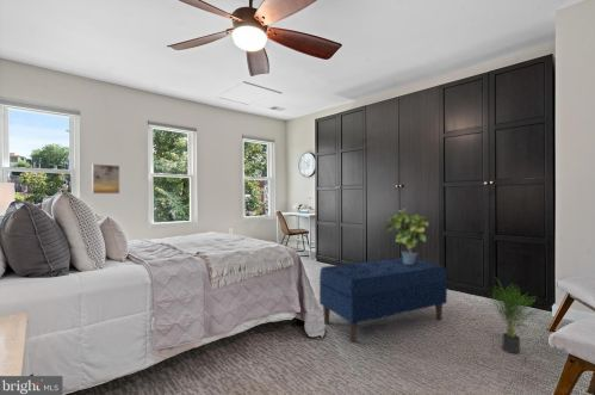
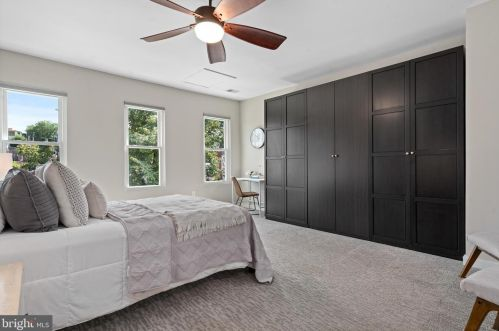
- potted plant (405, 235)
- potted plant (515, 315)
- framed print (106, 179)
- bench (383, 294)
